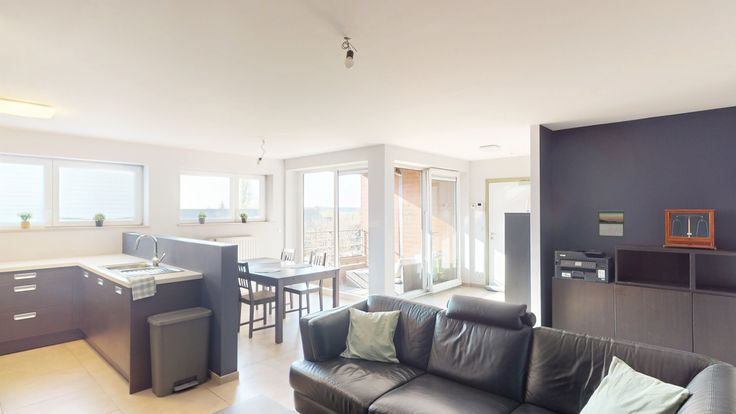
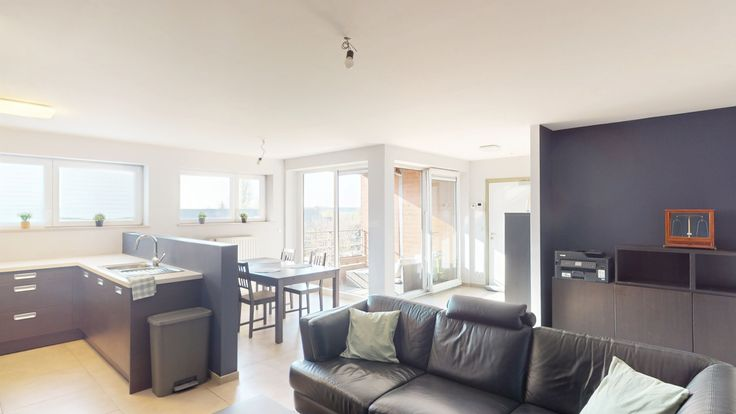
- calendar (611, 223)
